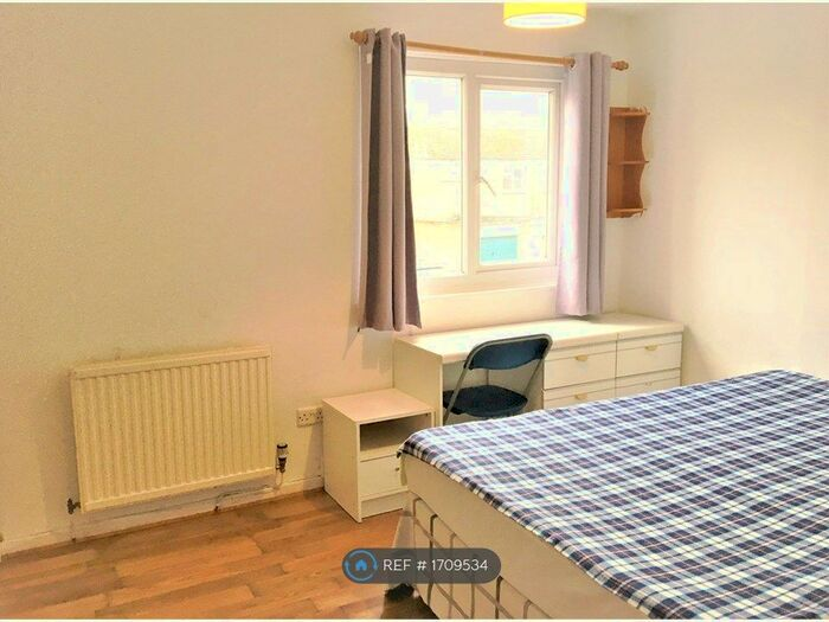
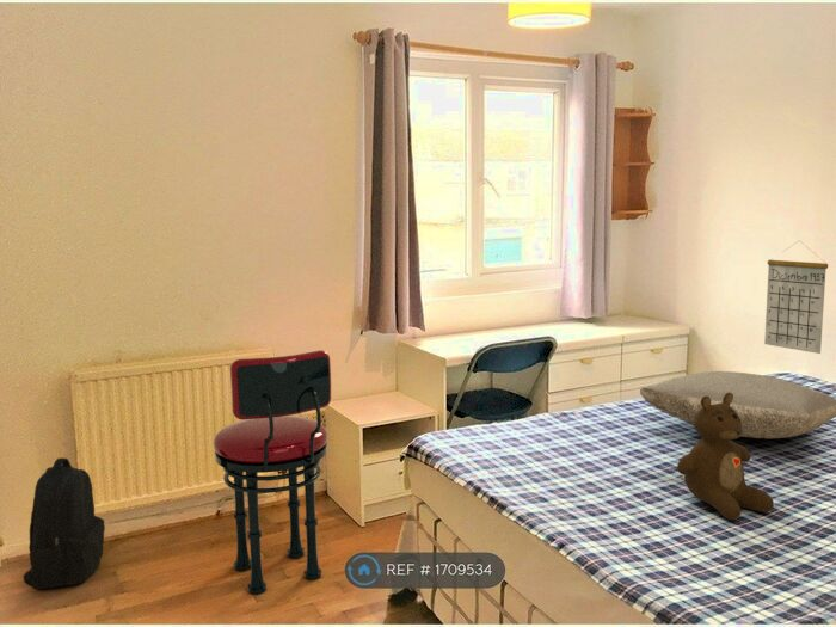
+ backpack (64, 517)
+ pillow (743, 404)
+ calendar (794, 295)
+ teddy bear (727, 451)
+ stool (276, 465)
